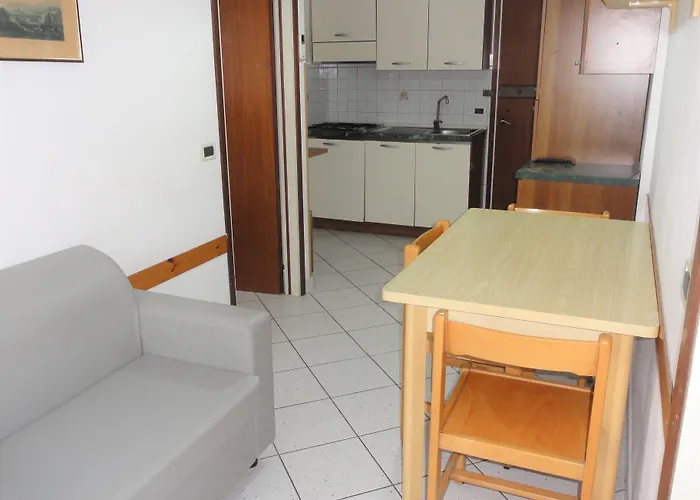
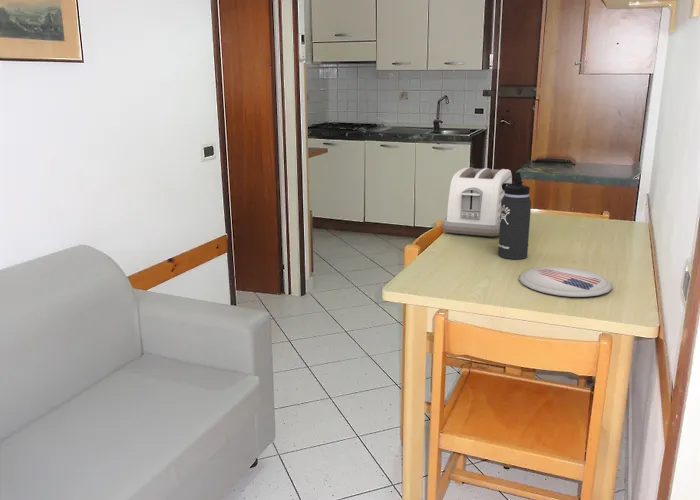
+ plate (564, 279)
+ thermos bottle (513, 214)
+ toaster (480, 198)
